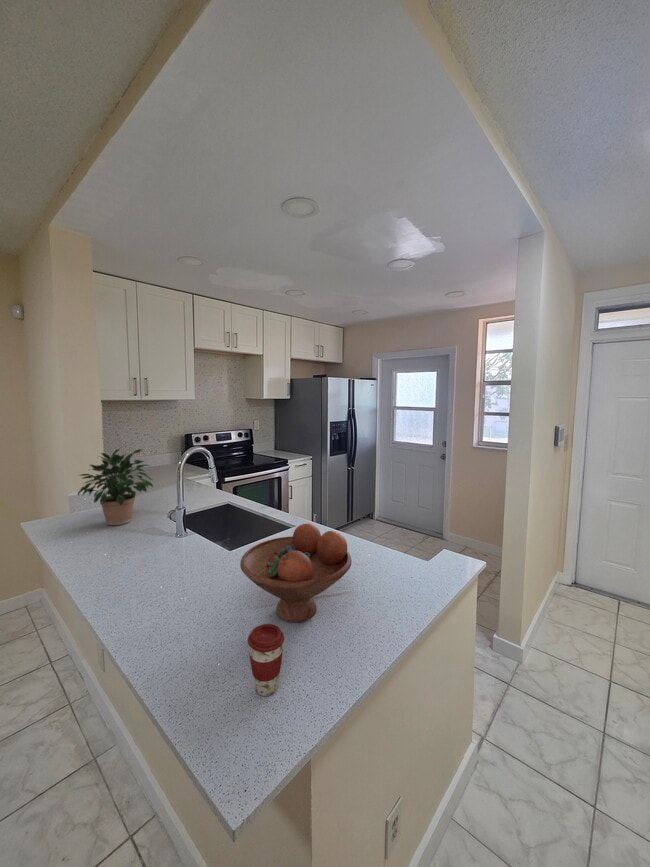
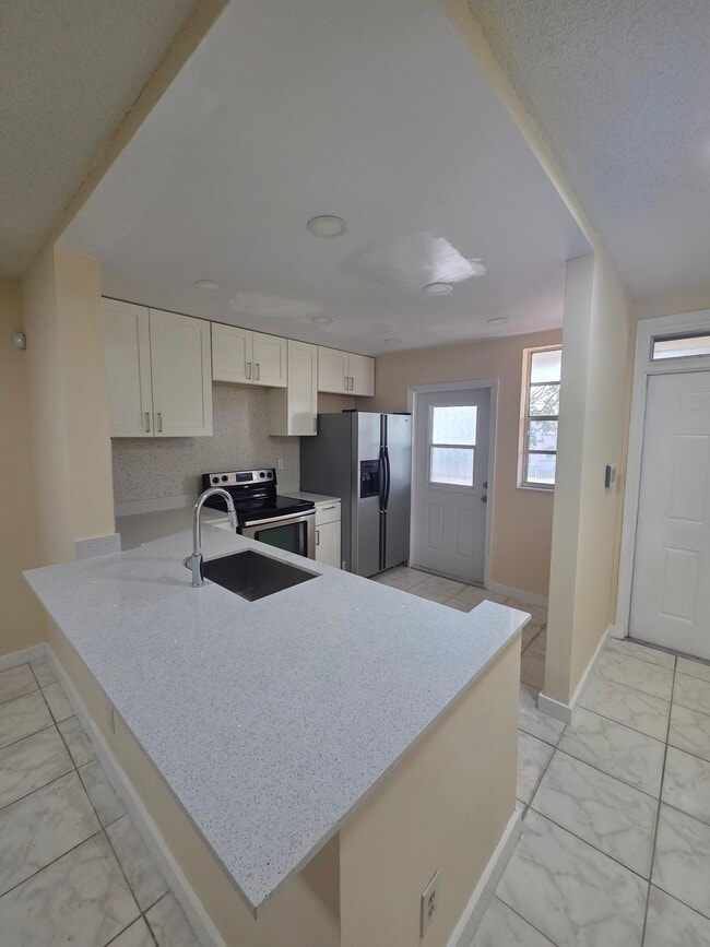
- potted plant (118, 483)
- coffee cup (266, 660)
- fruit bowl (296, 573)
